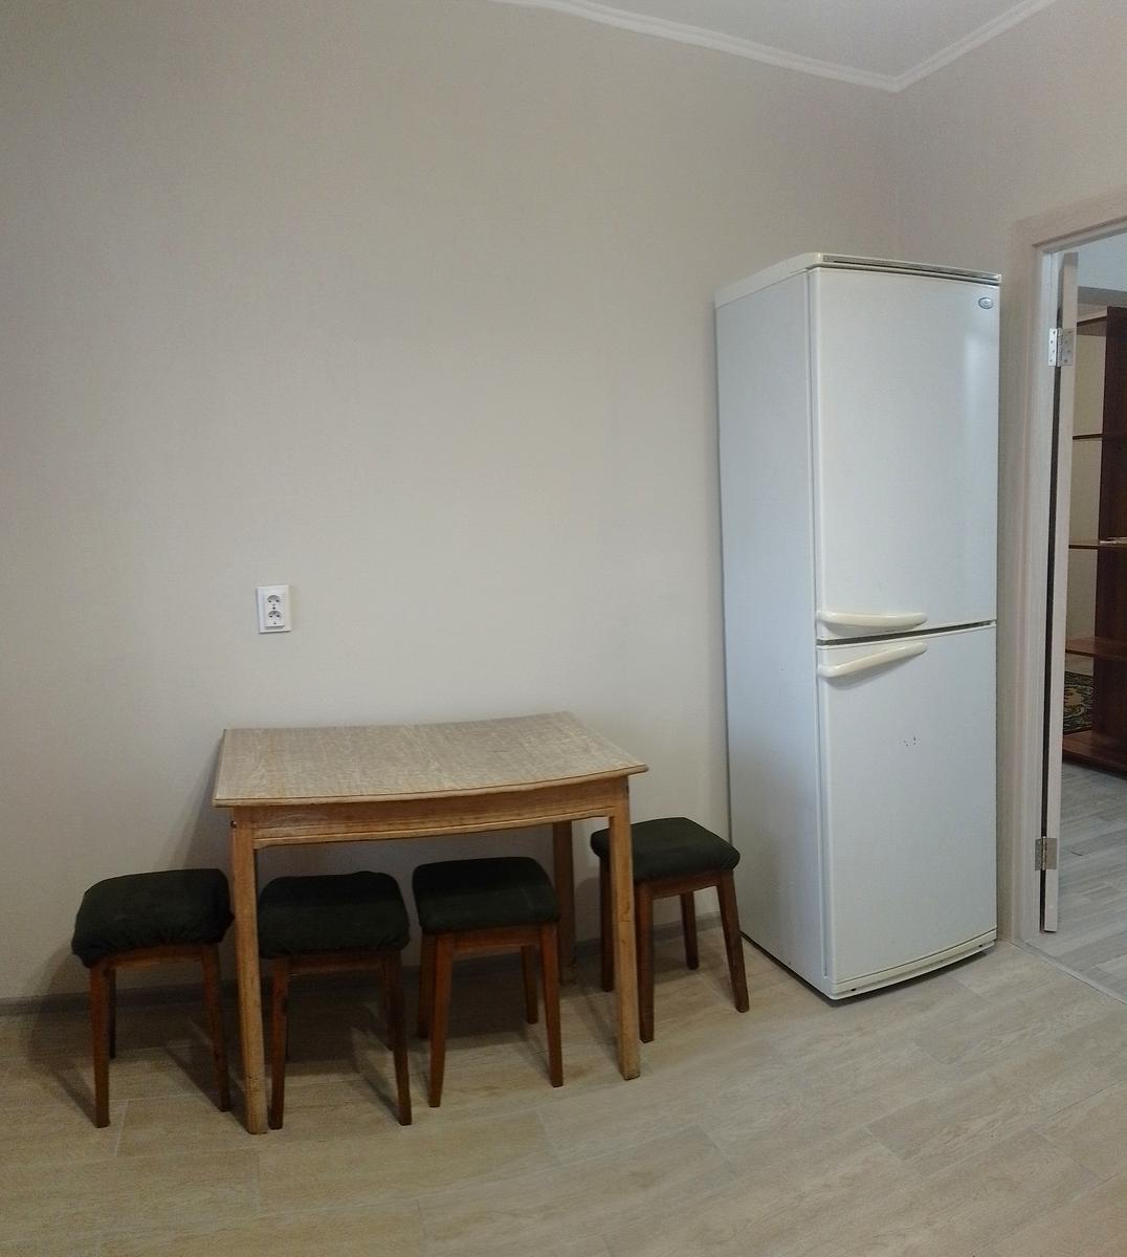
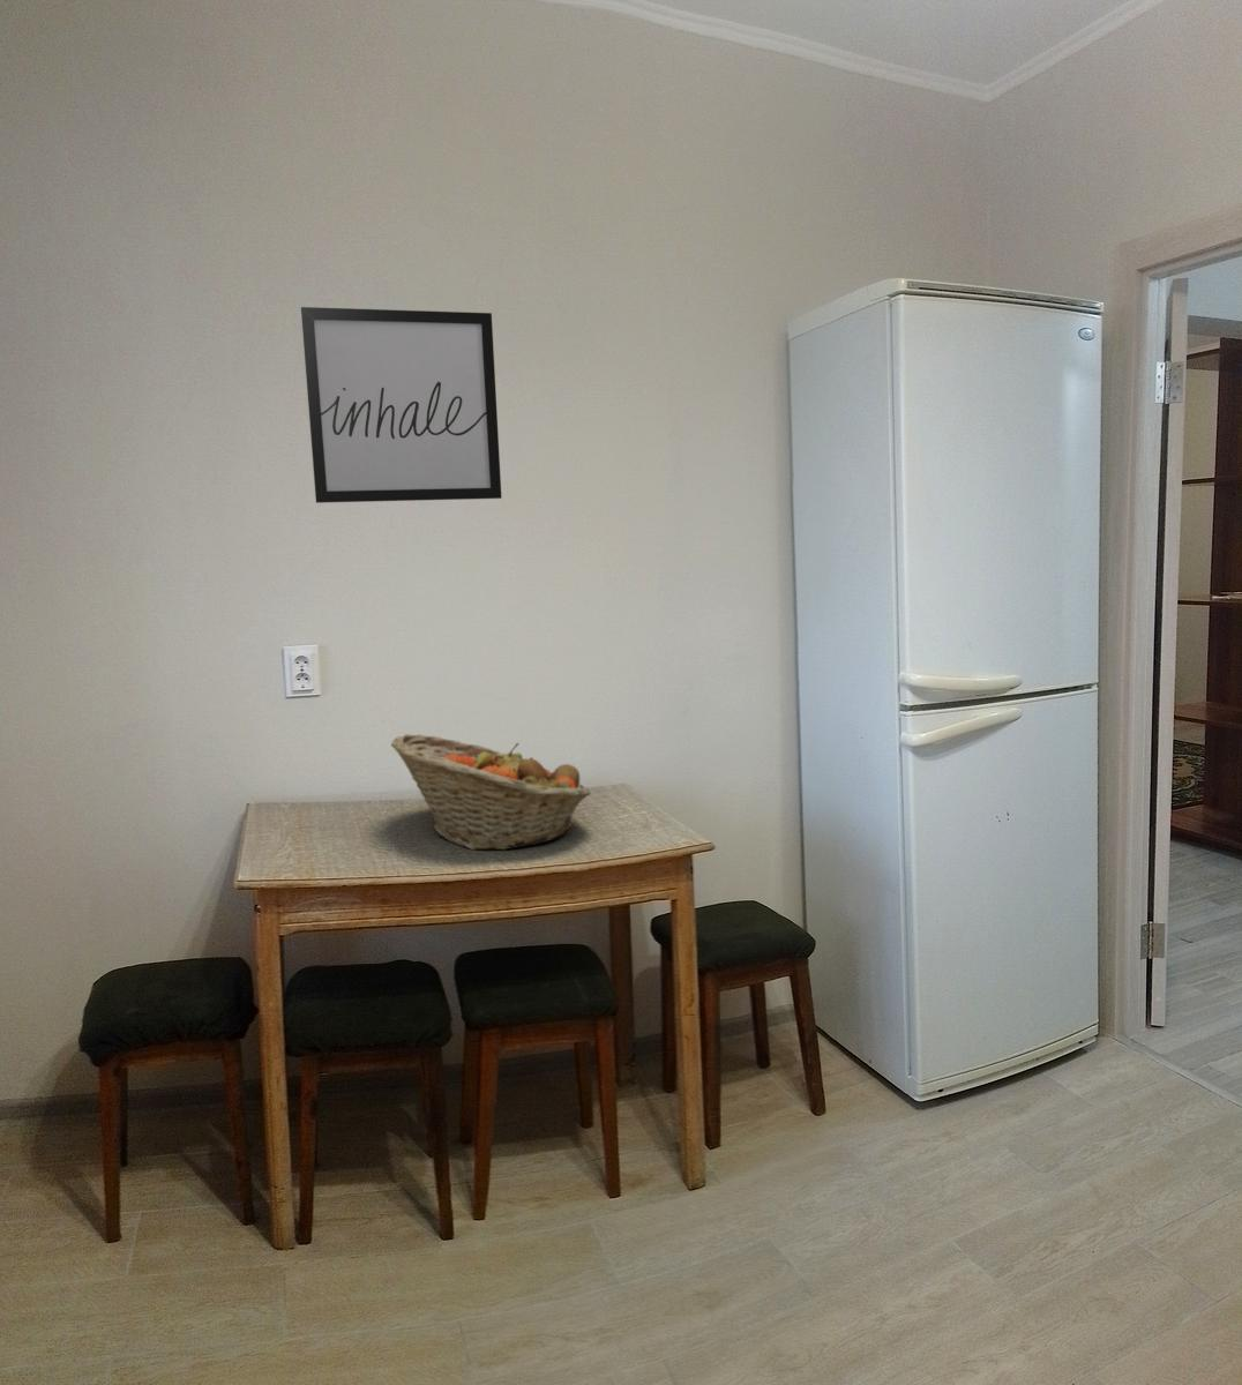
+ wall art (404, 407)
+ fruit basket (489, 782)
